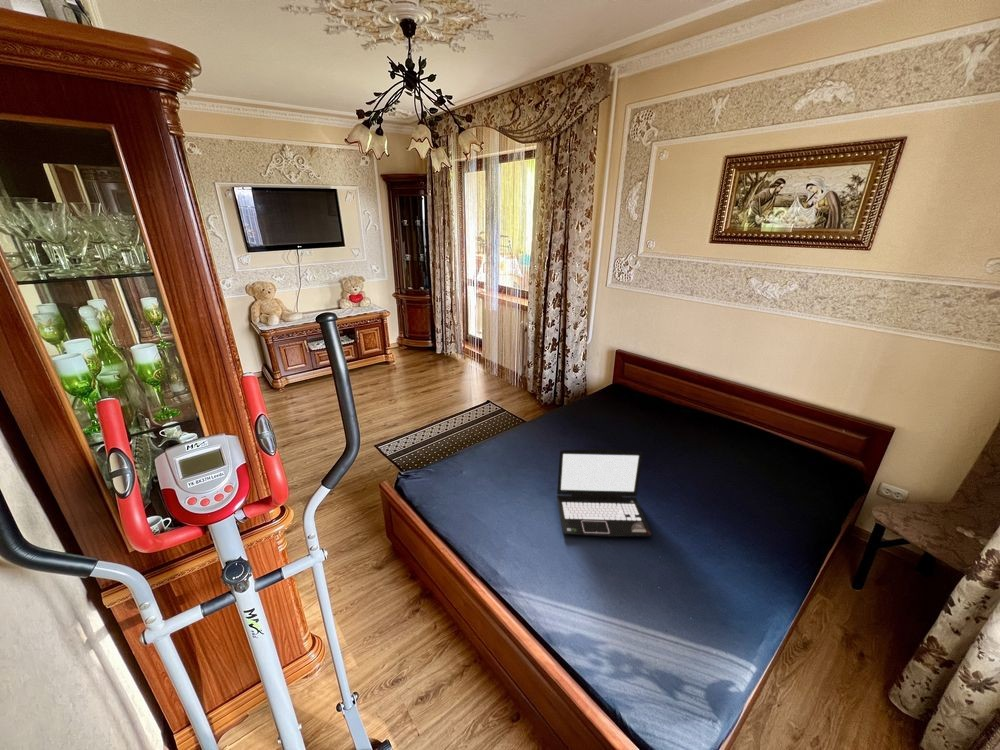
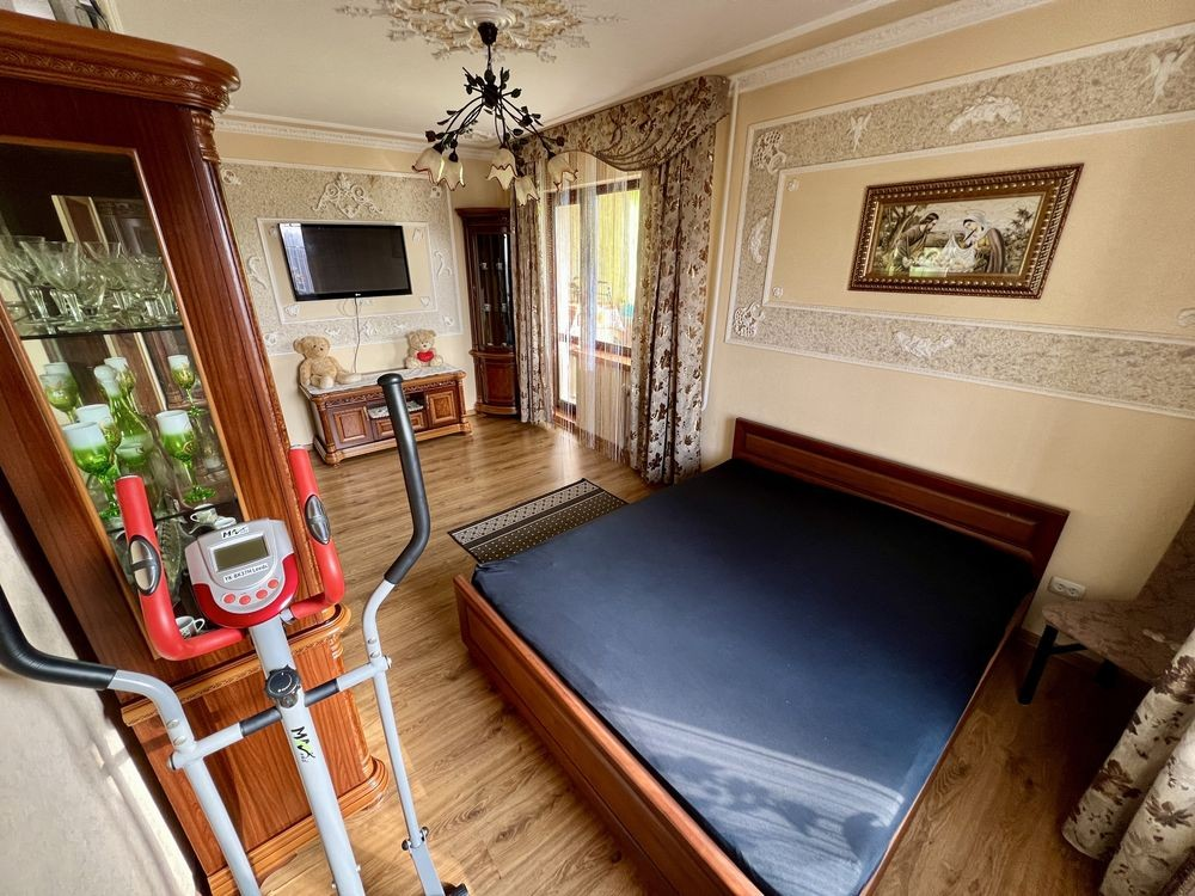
- laptop (604, 492)
